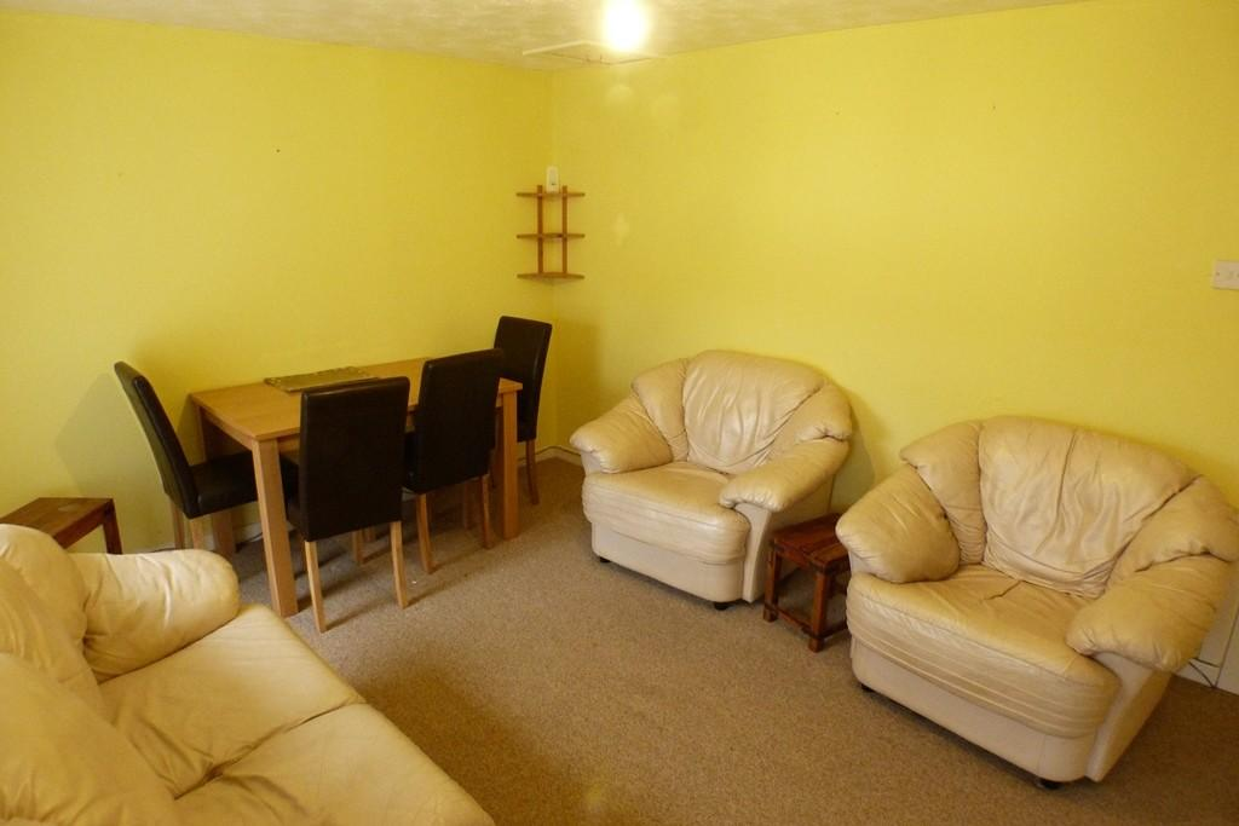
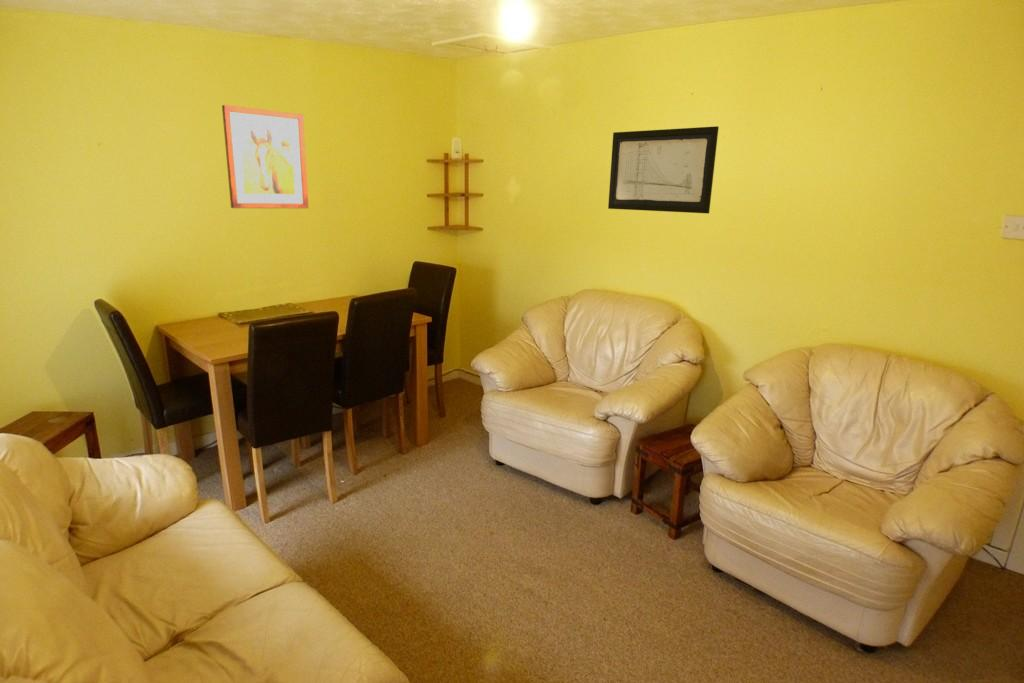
+ wall art (267, 160)
+ wall art (658, 171)
